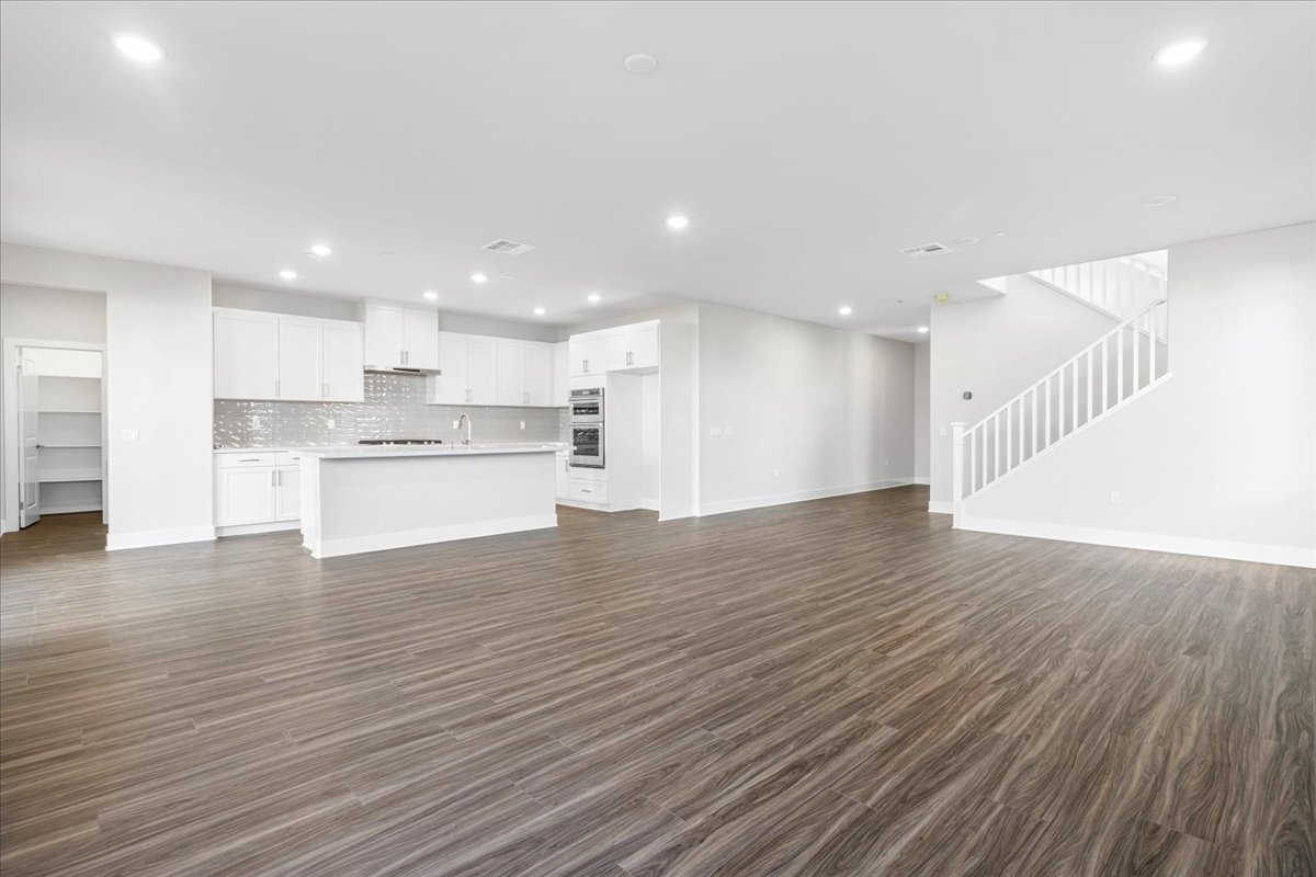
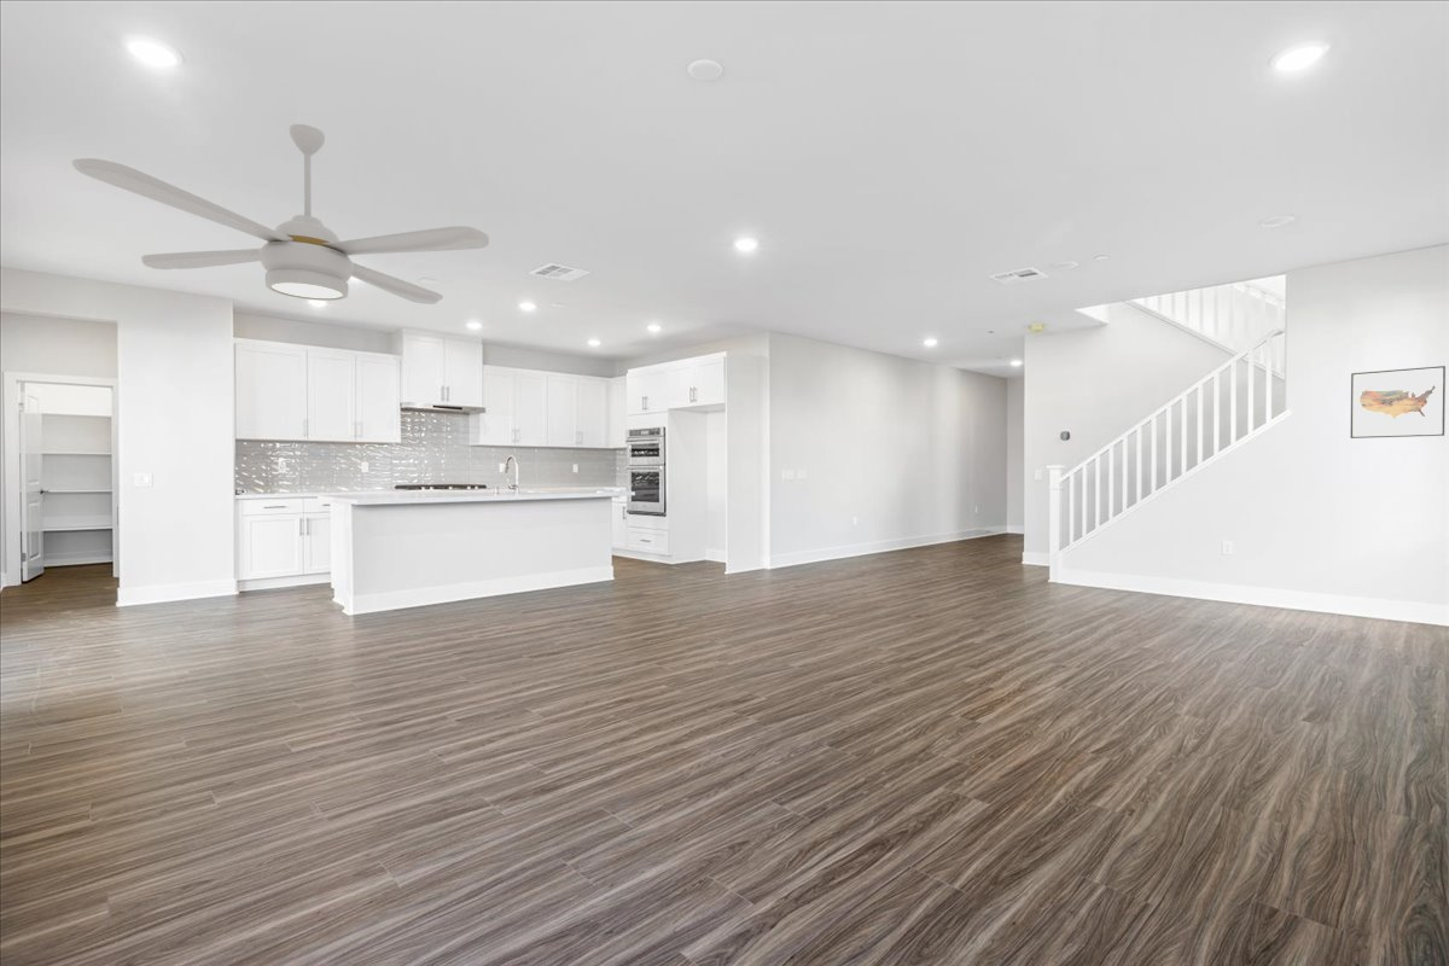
+ wall art (1396, 403)
+ ceiling fan (307, 211)
